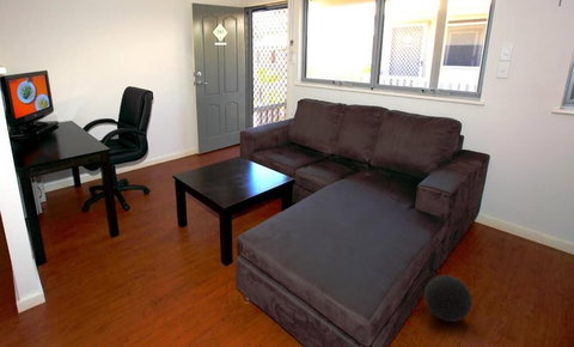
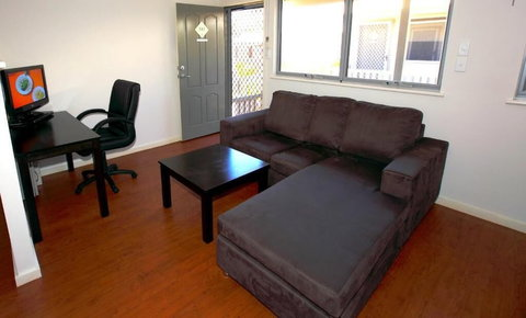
- ball (447, 297)
